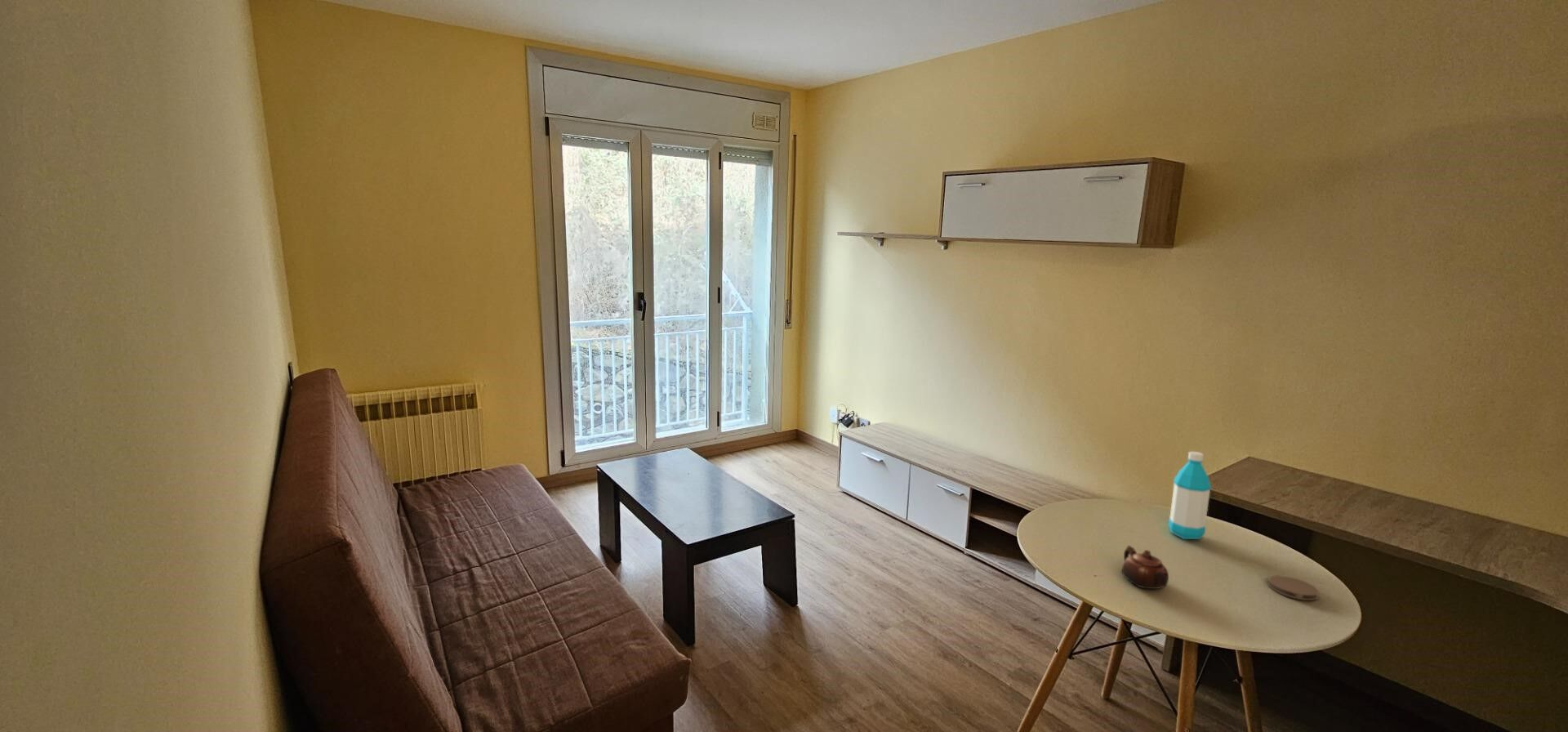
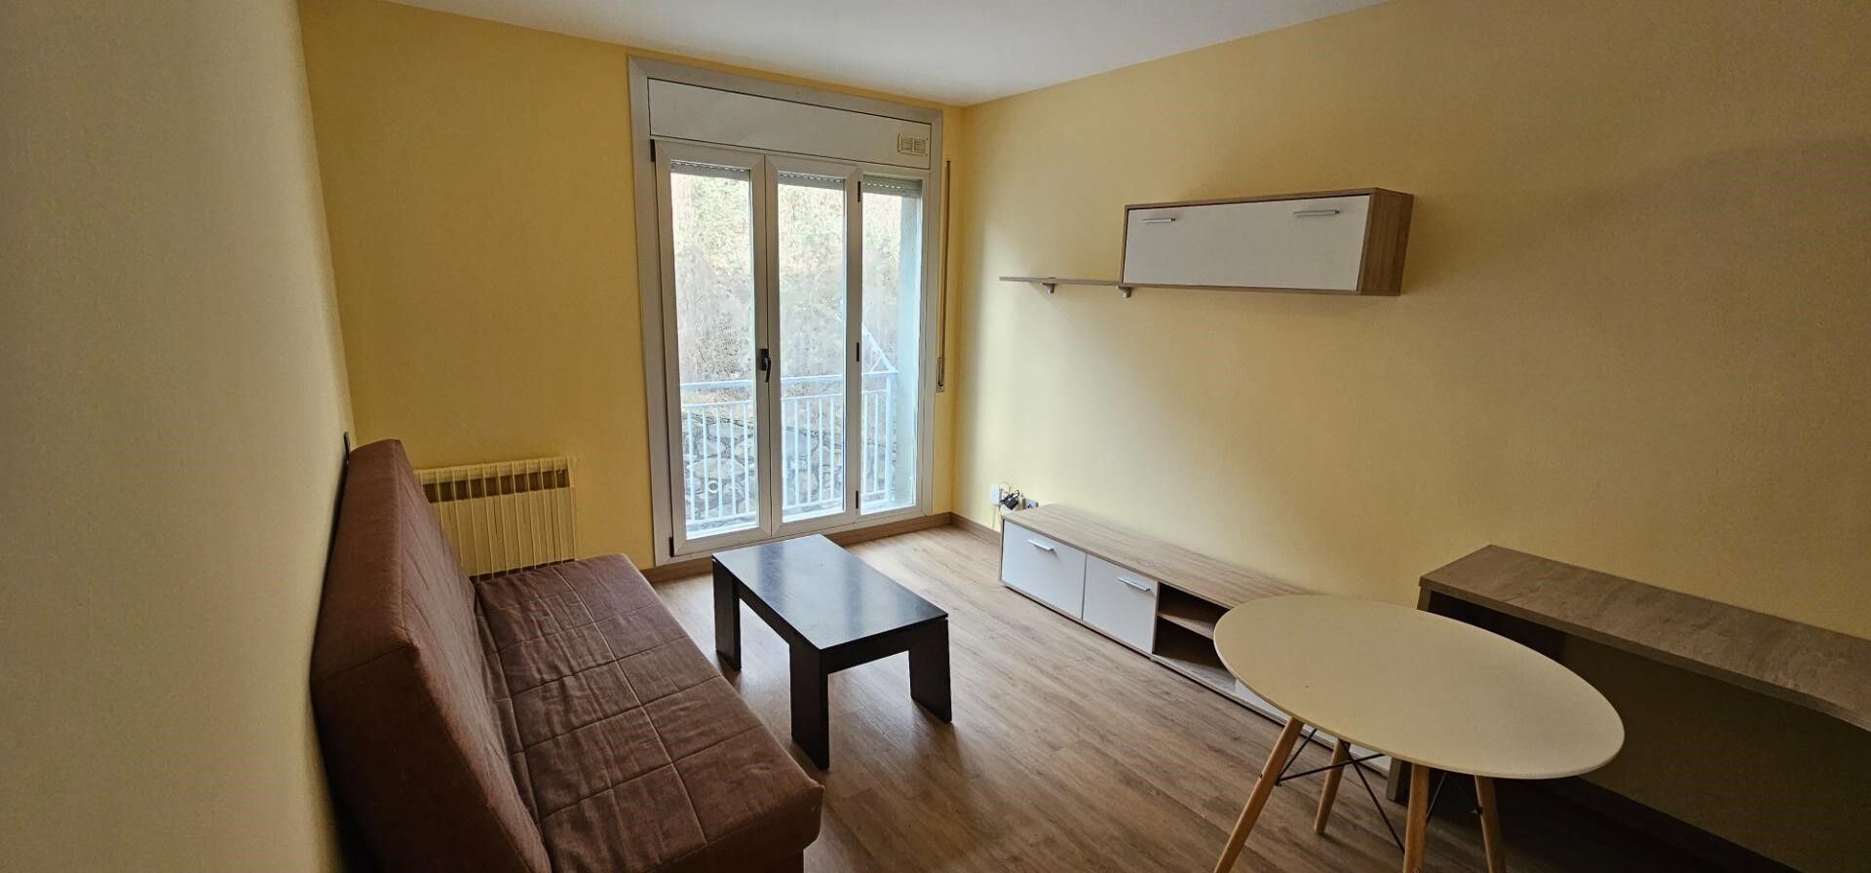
- coaster (1293, 587)
- teapot (1144, 565)
- water bottle (1191, 494)
